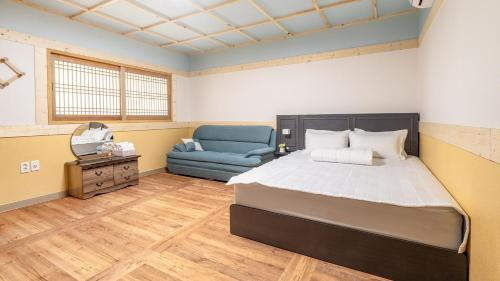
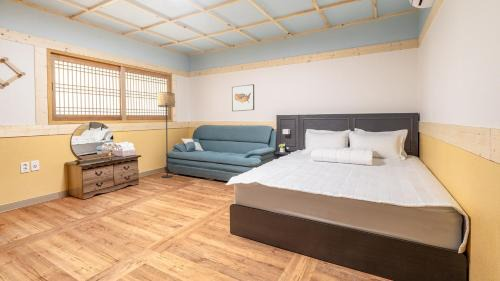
+ floor lamp (166, 135)
+ wall art (242, 98)
